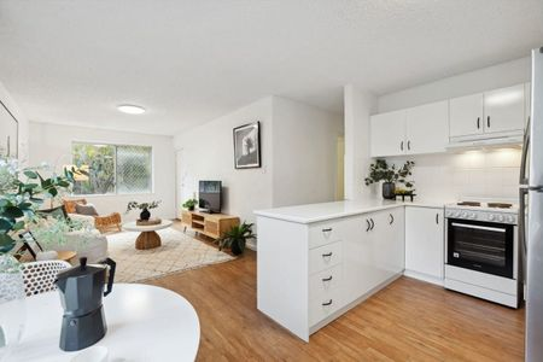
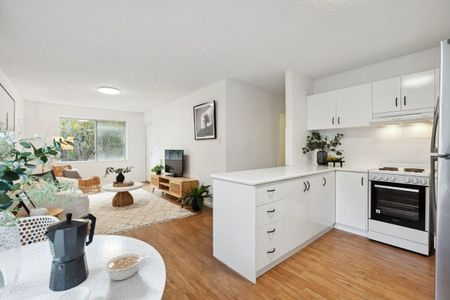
+ legume (125, 265)
